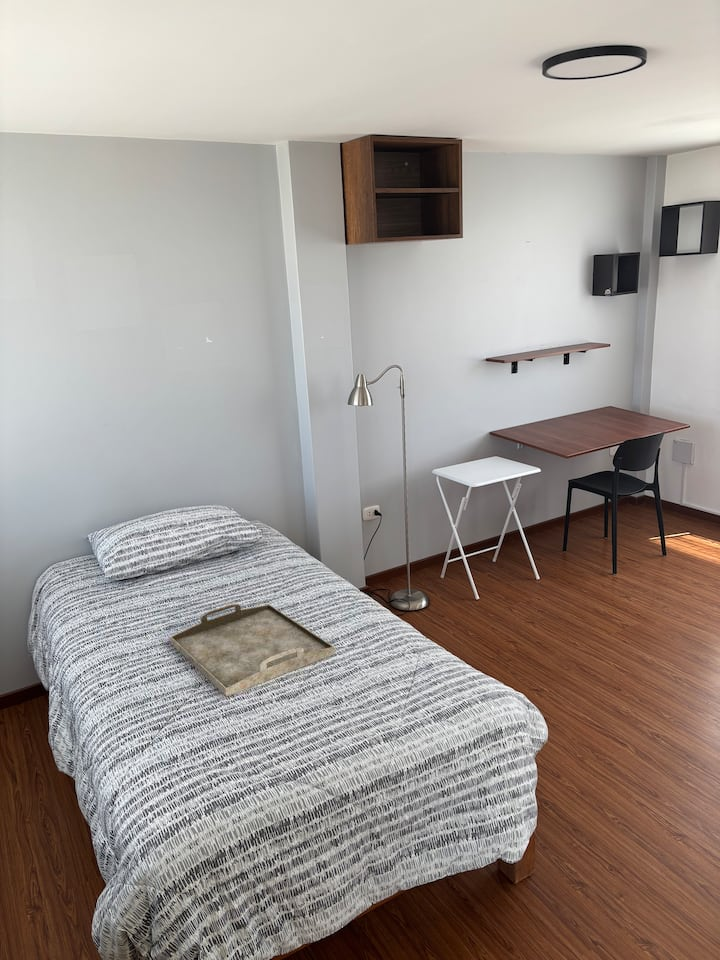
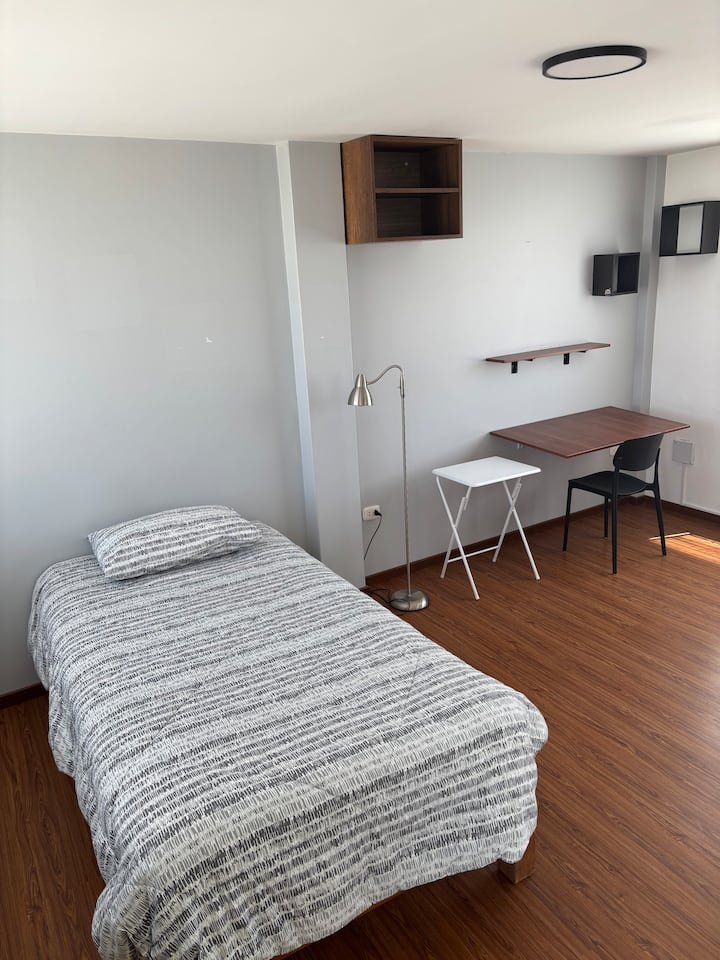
- serving tray (249, 638)
